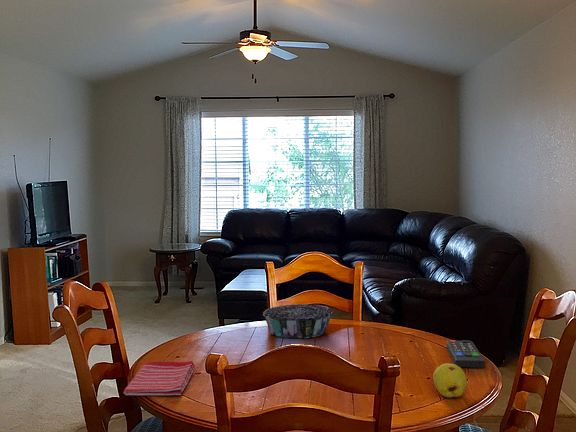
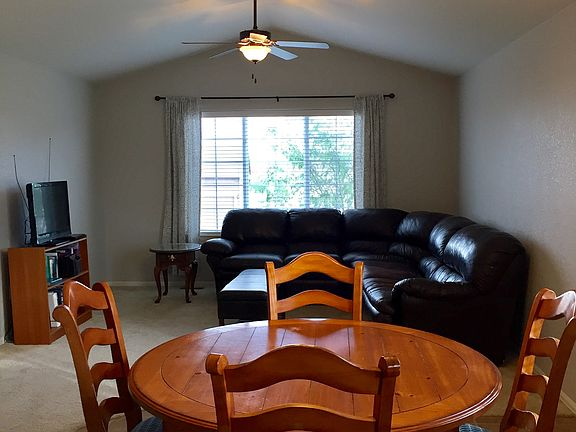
- remote control (464, 352)
- decorative bowl (298, 321)
- fruit (449, 378)
- dish towel (161, 377)
